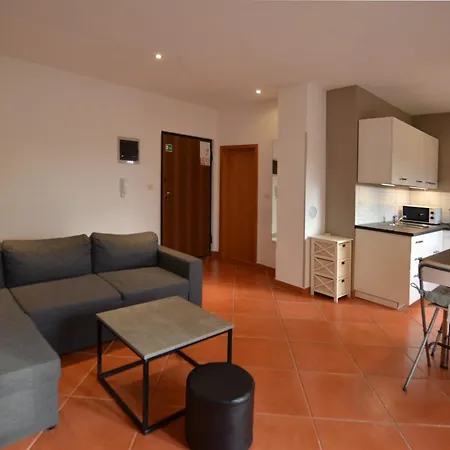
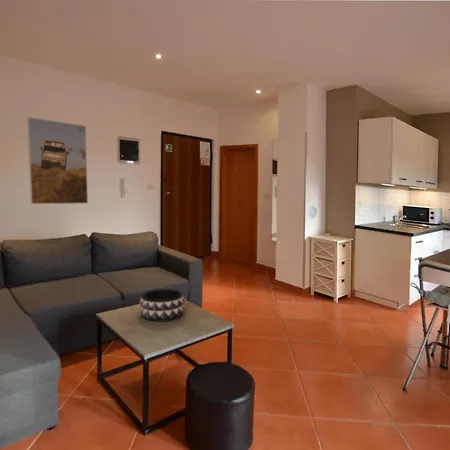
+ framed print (59, 163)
+ decorative bowl (162, 304)
